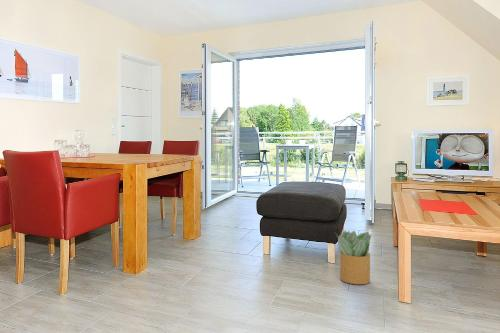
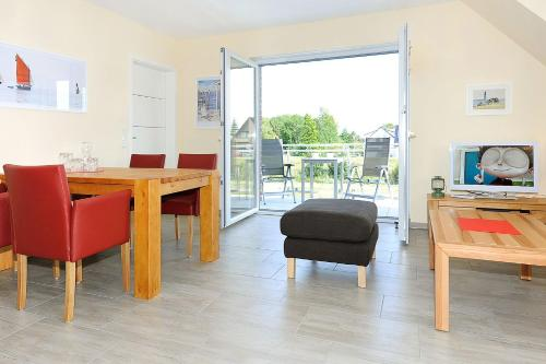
- potted plant (352, 255)
